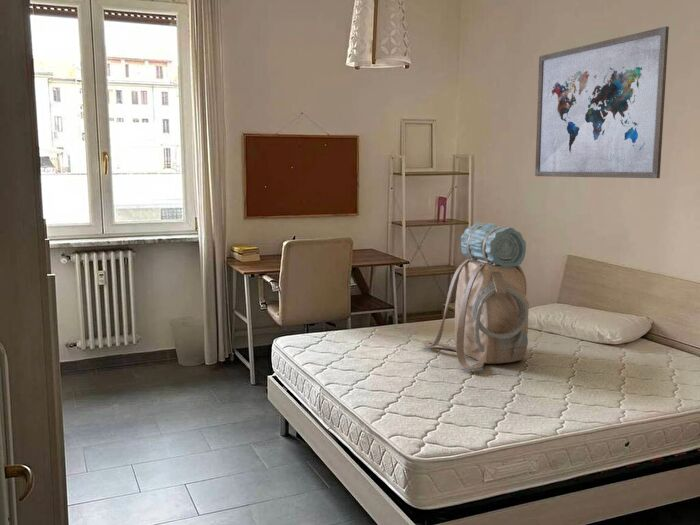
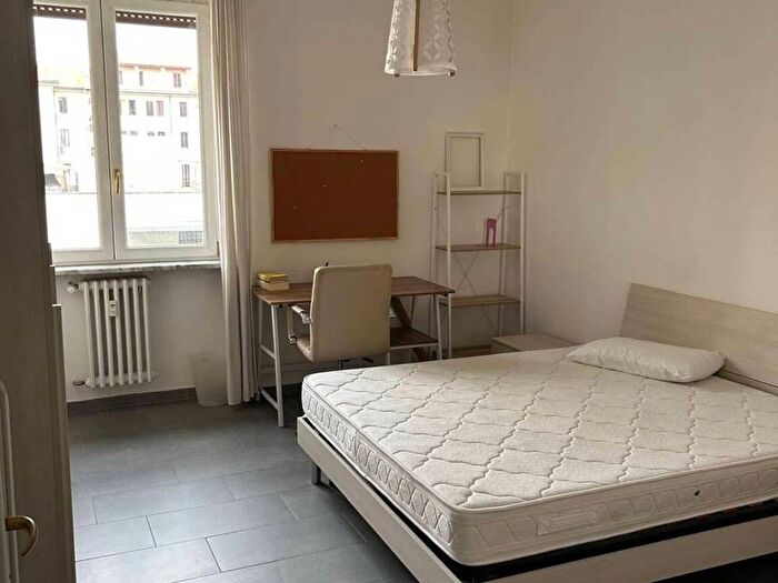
- backpack (482, 291)
- wall art (593, 111)
